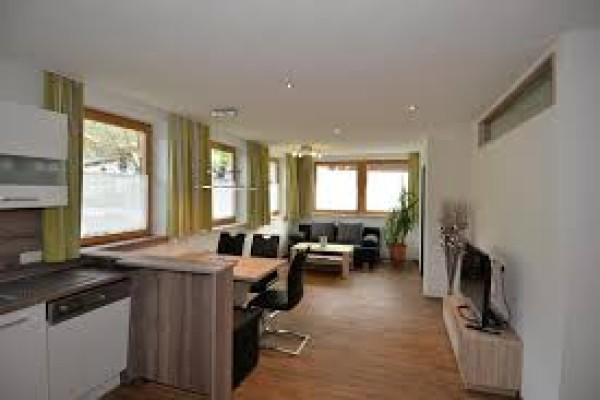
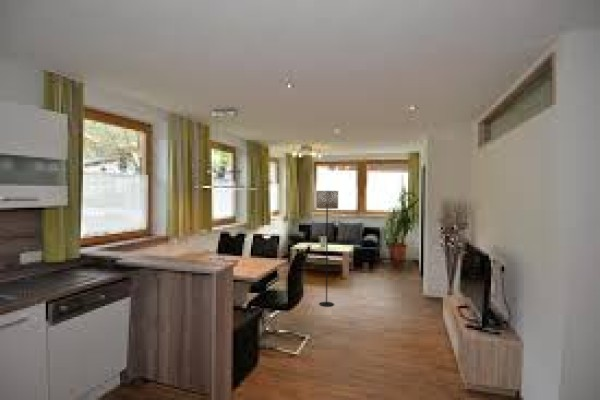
+ floor lamp (326, 247)
